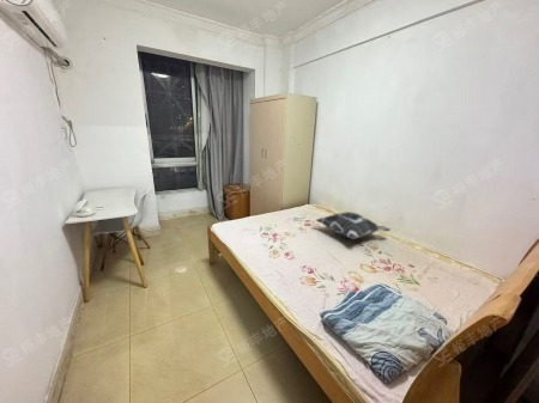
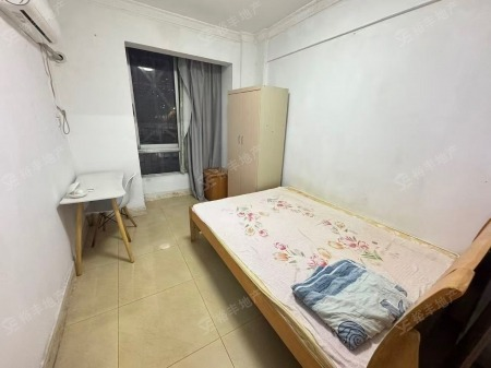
- decorative pillow (351, 224)
